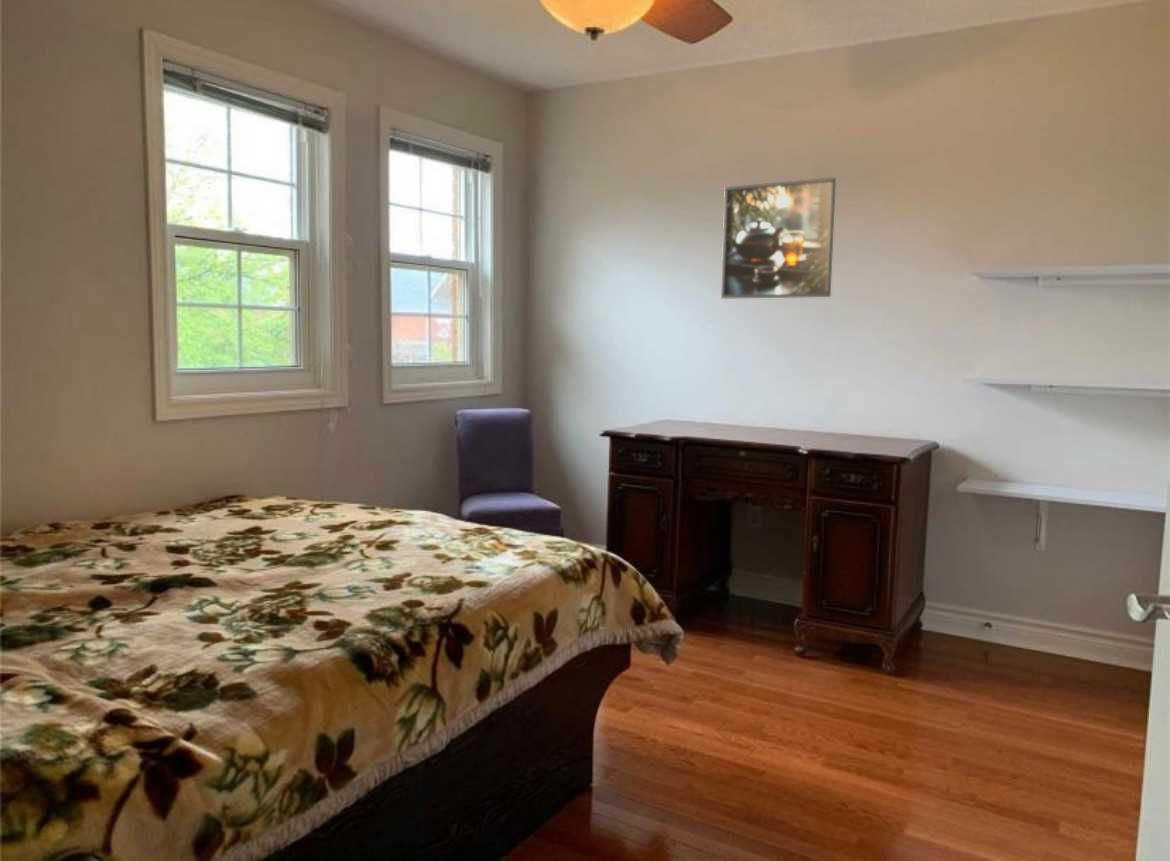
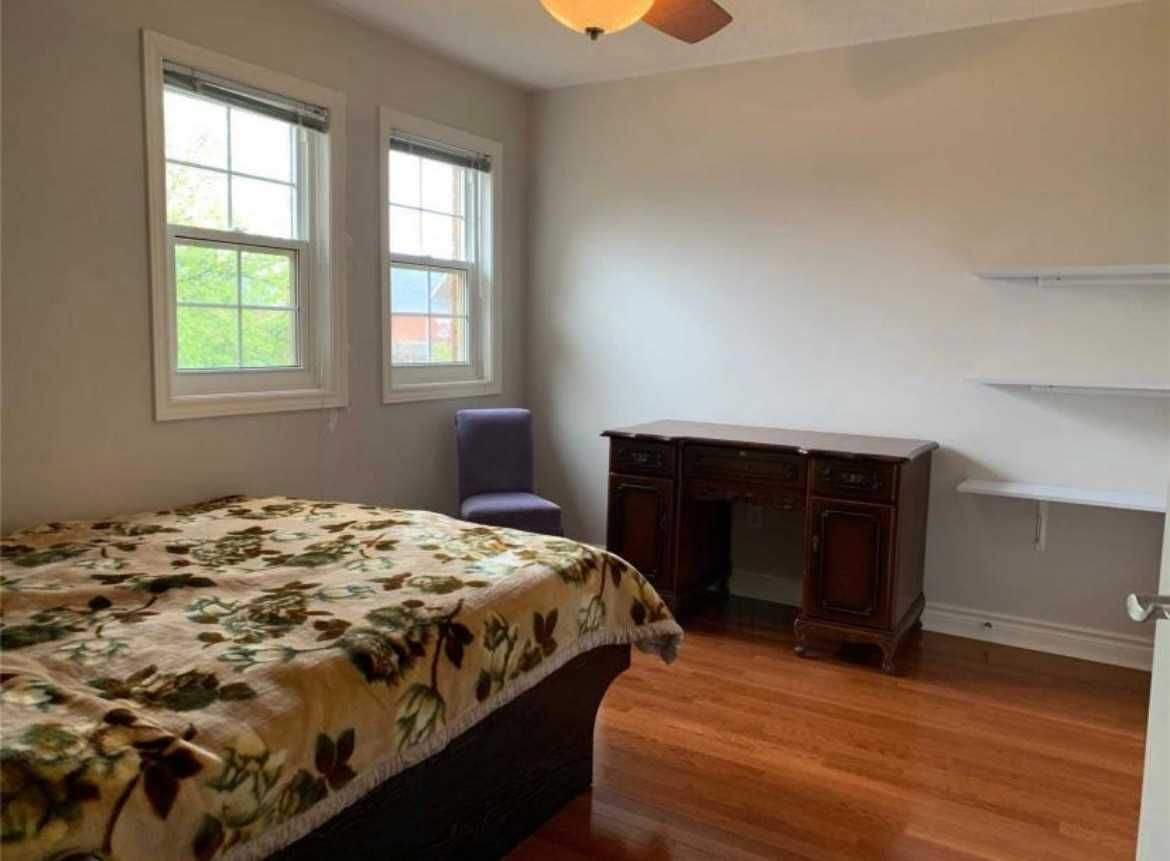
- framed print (776, 240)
